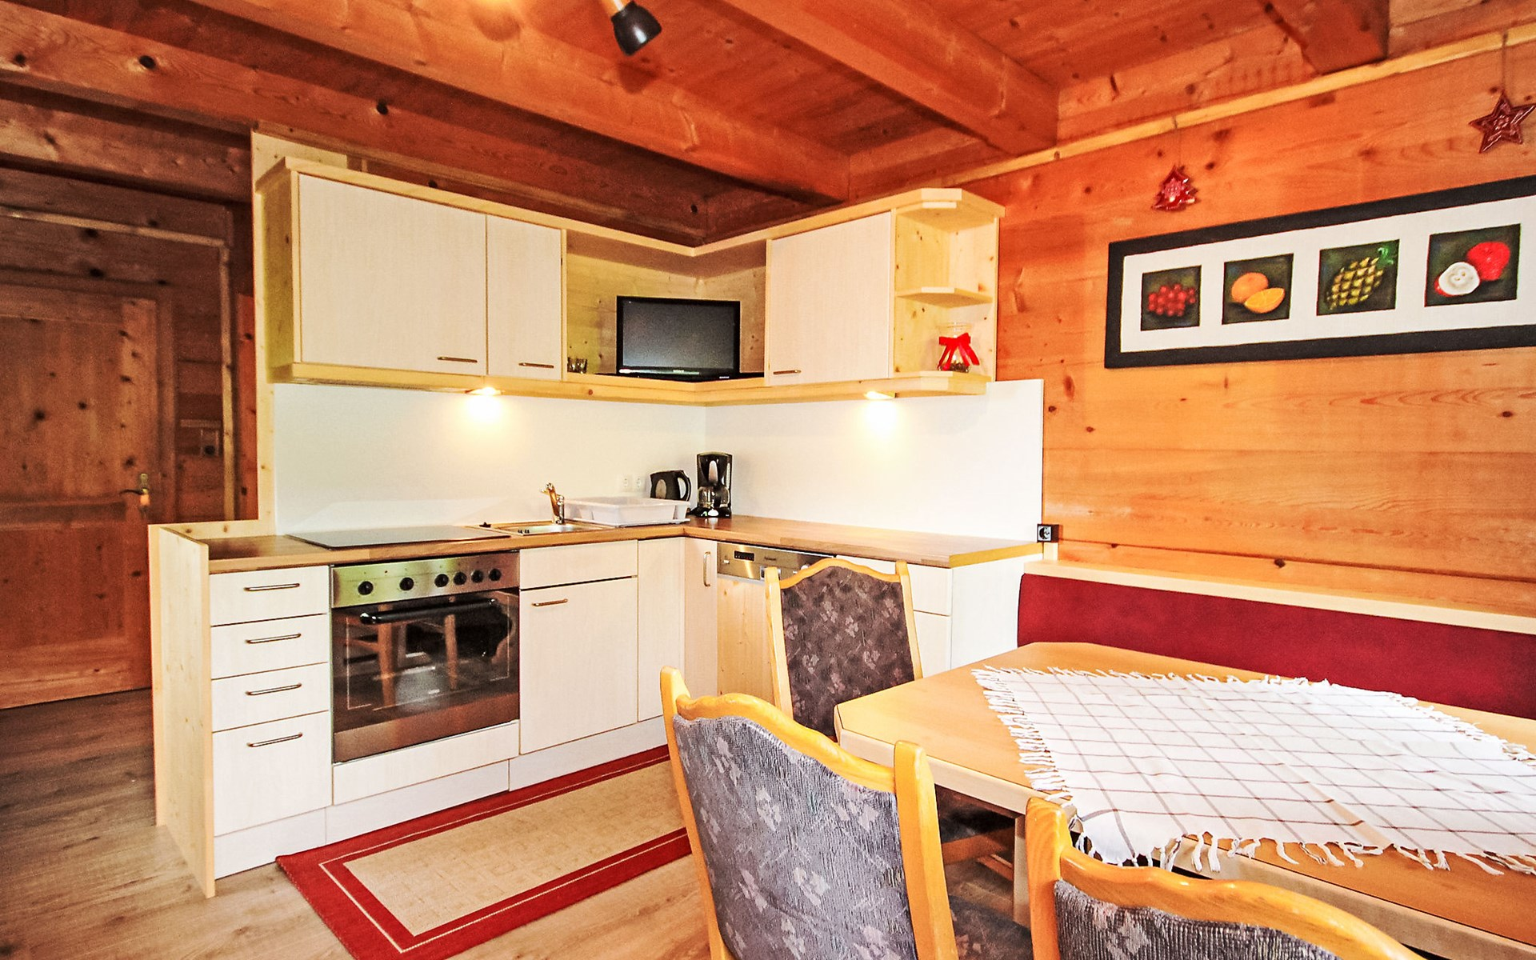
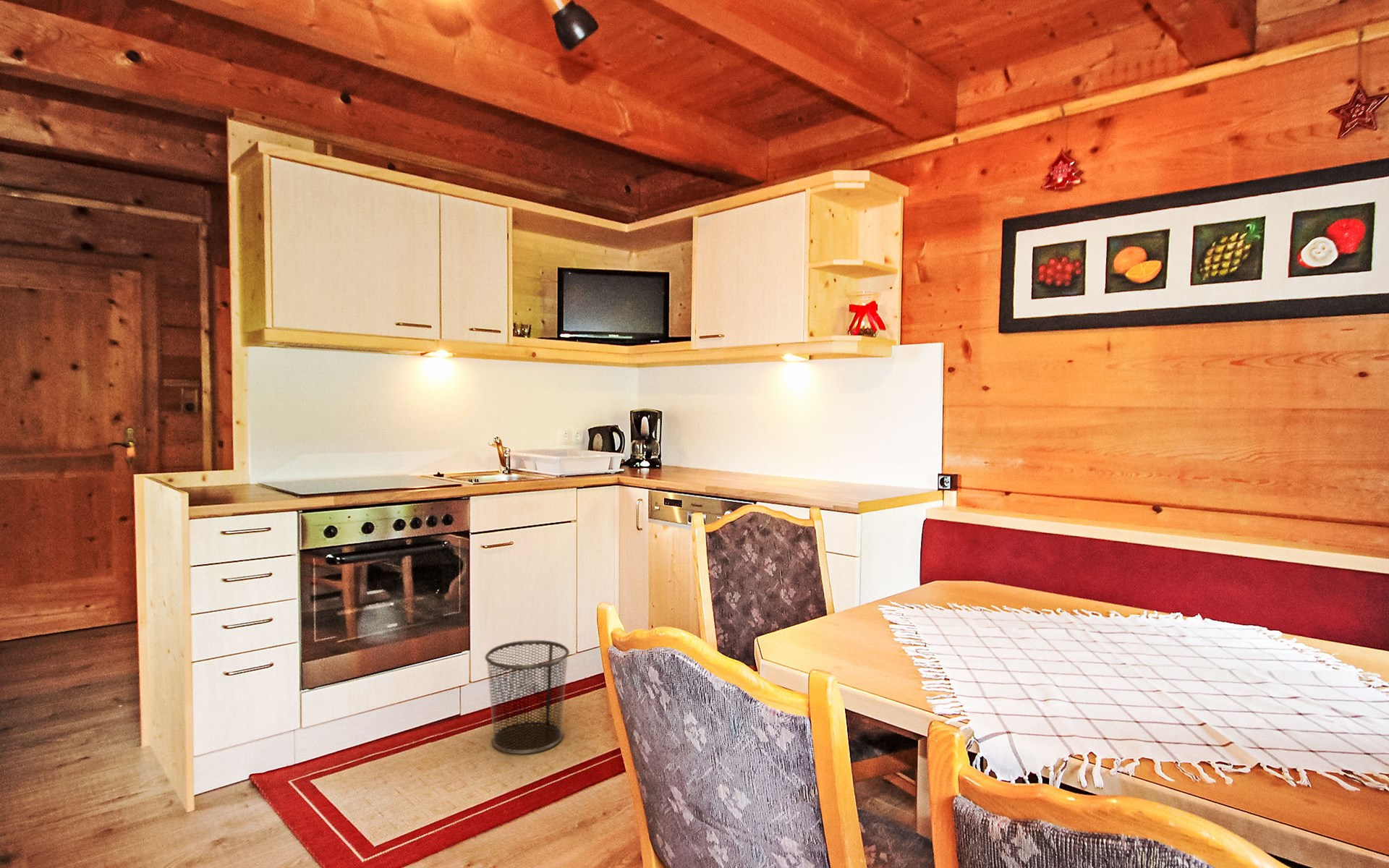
+ waste bin (527, 695)
